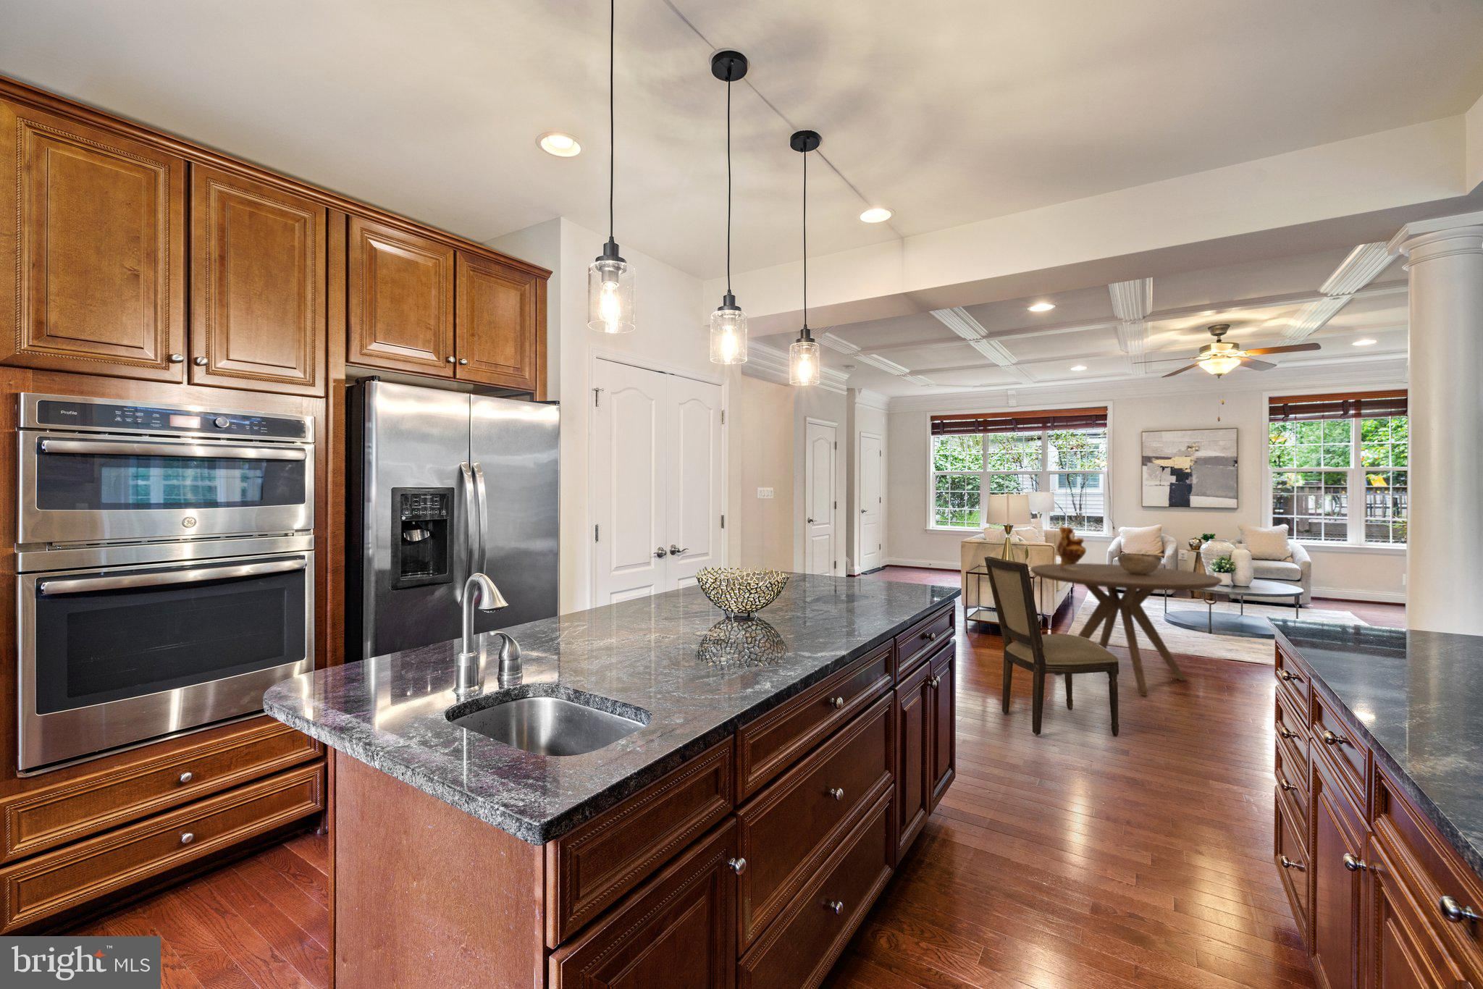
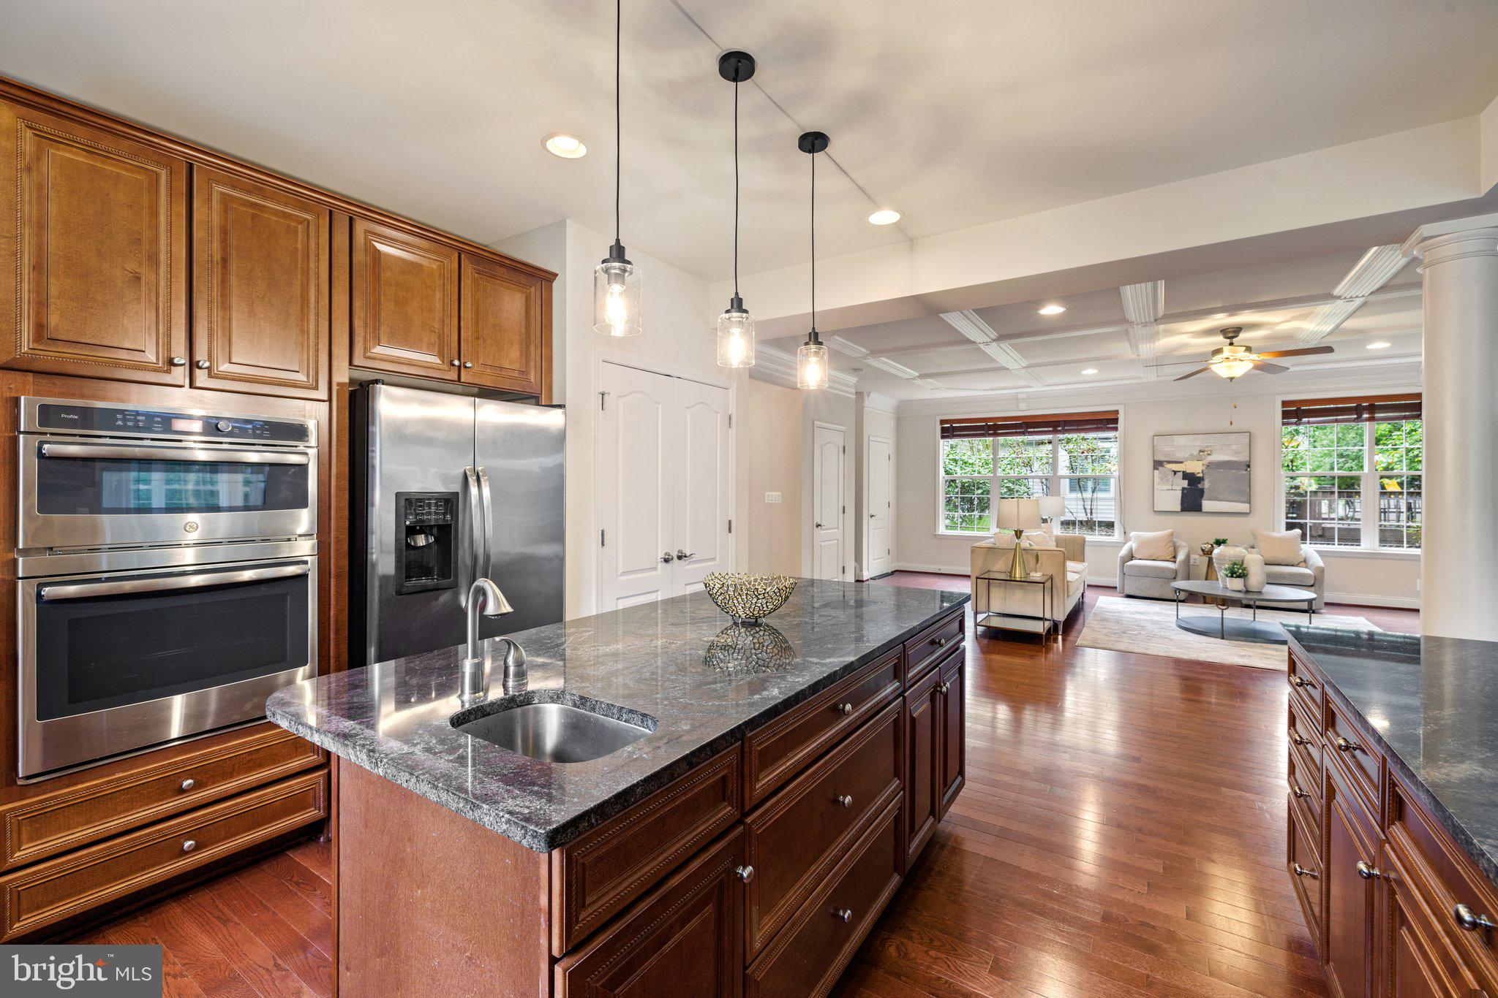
- dining chair (1048, 640)
- decorative bowl (1139, 564)
- dining table (1123, 624)
- vase (1071, 546)
